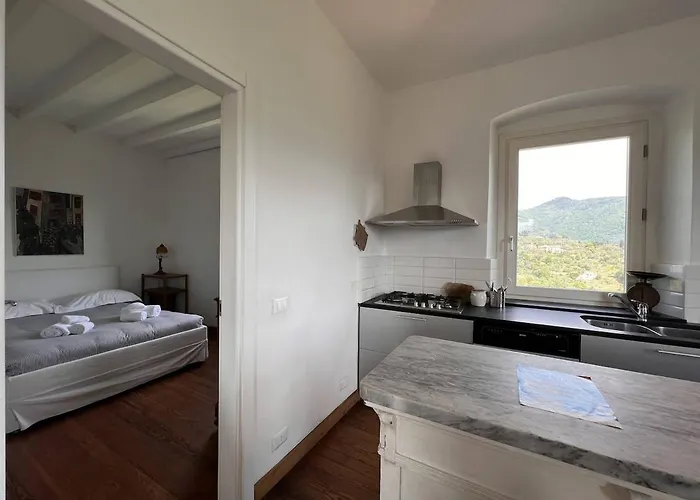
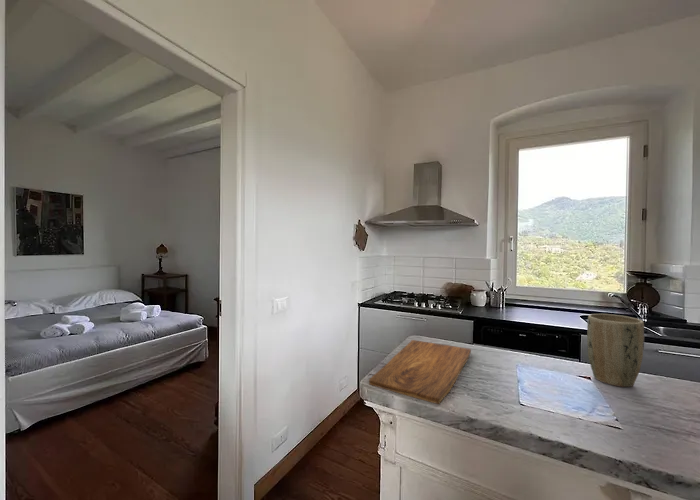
+ cutting board (425, 364)
+ plant pot (614, 349)
